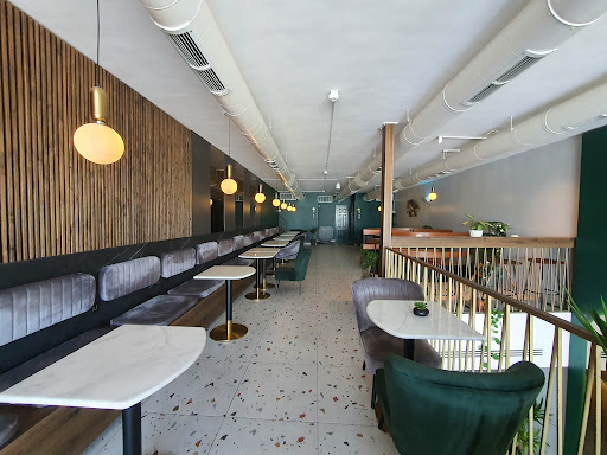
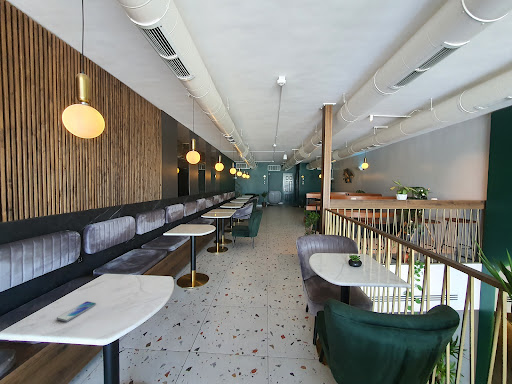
+ smartphone (77, 310)
